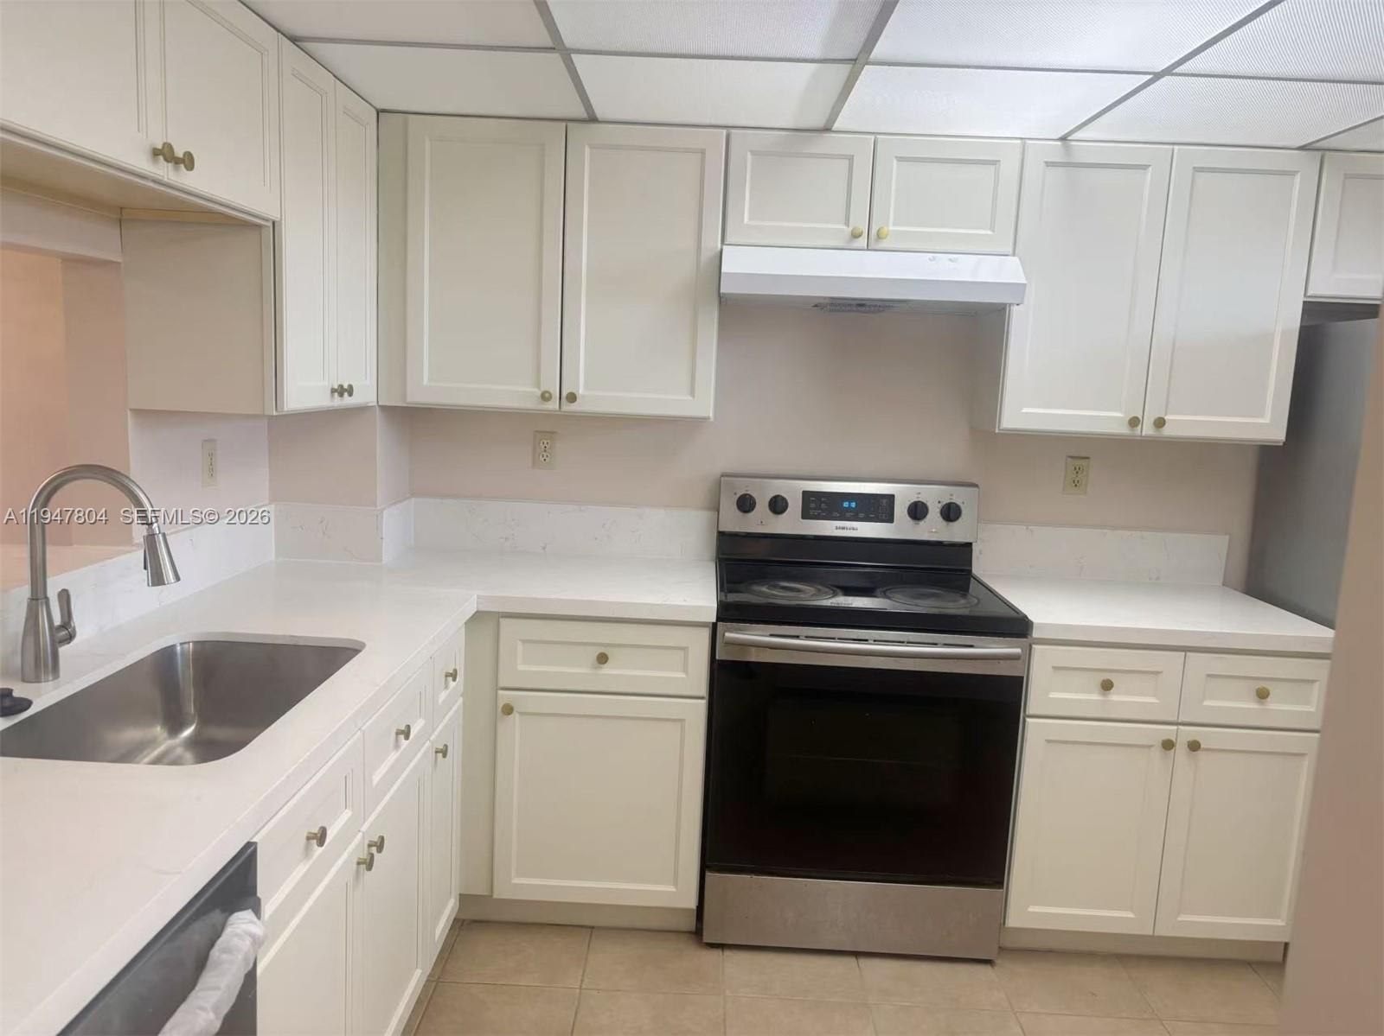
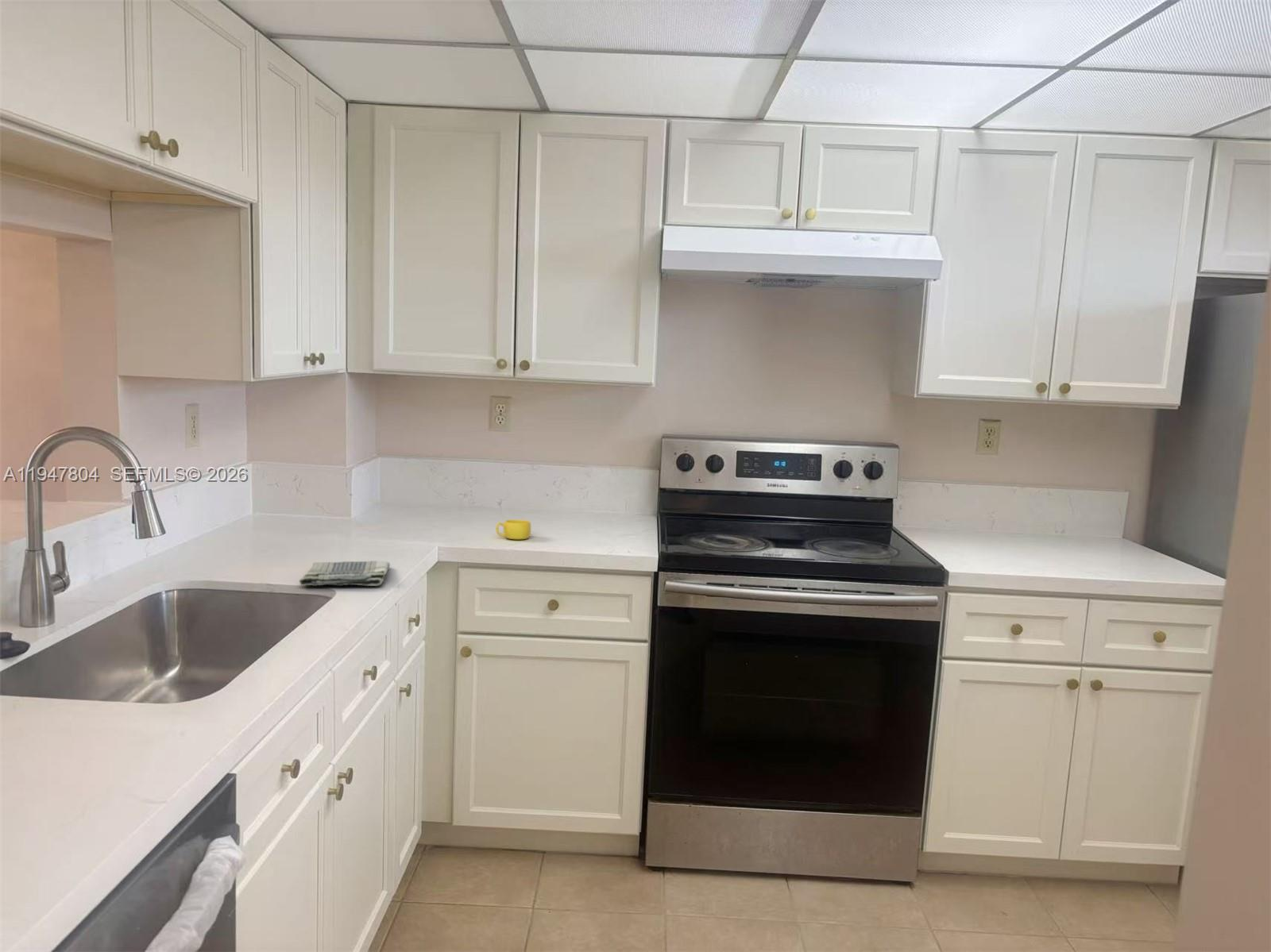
+ dish towel (346, 571)
+ cup (512, 530)
